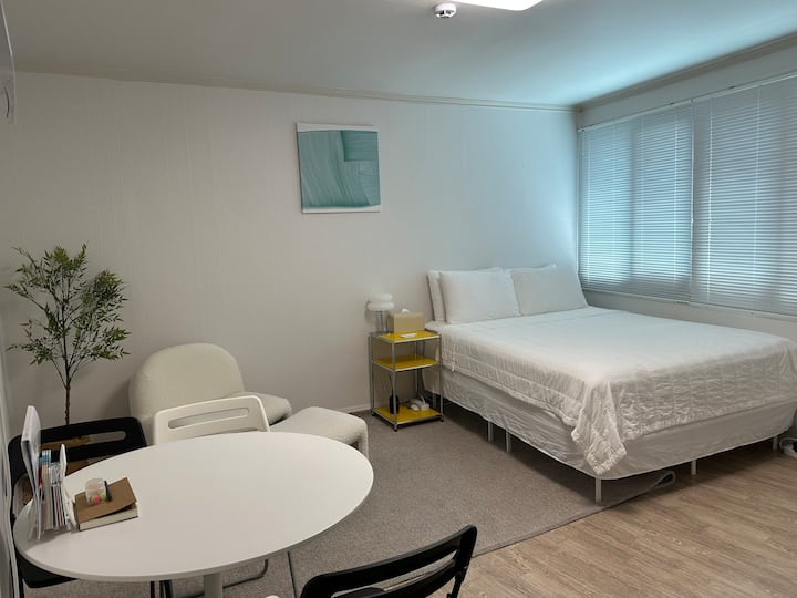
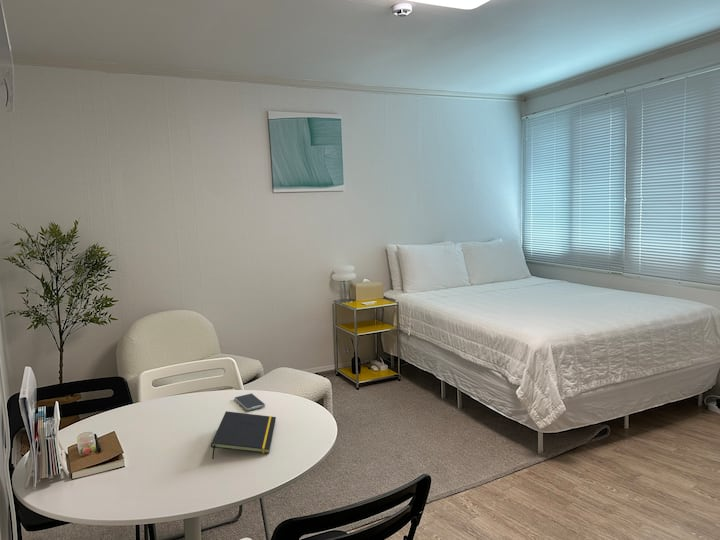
+ notepad (245, 431)
+ smartphone (249, 401)
